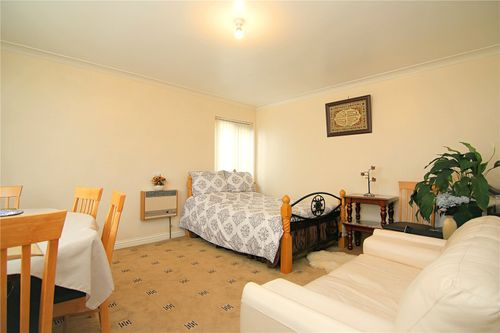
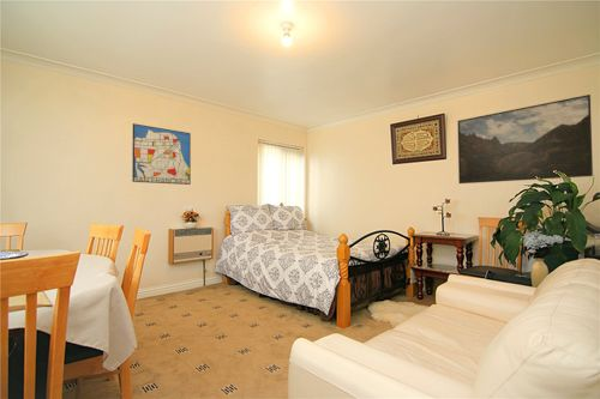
+ wall art (163, 156)
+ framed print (516, 144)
